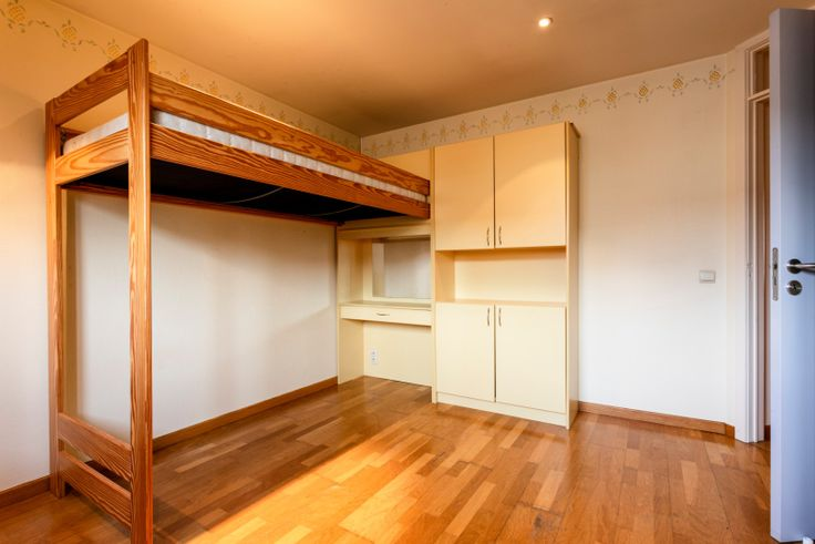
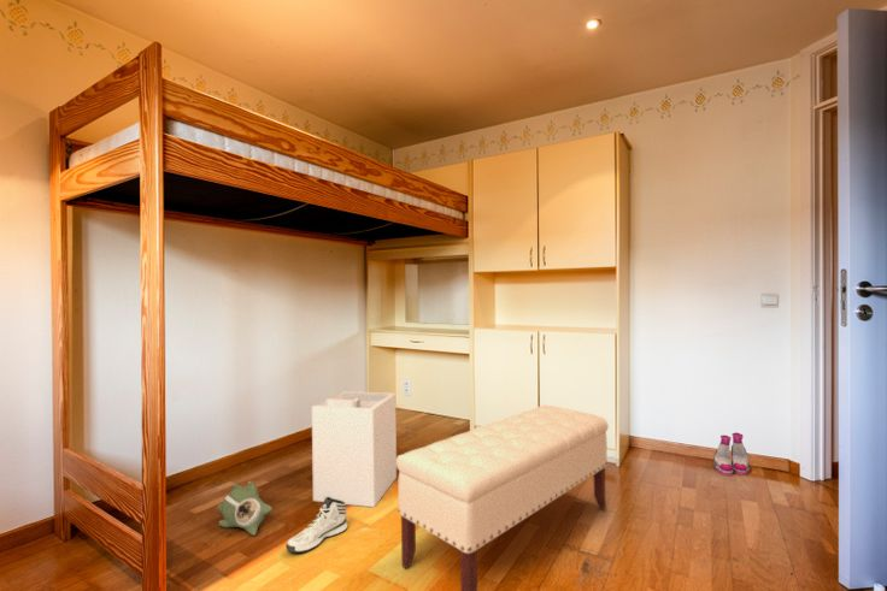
+ boots (732, 451)
+ laundry hamper (357, 444)
+ plush toy (243, 506)
+ bench (515, 483)
+ sneaker (317, 520)
